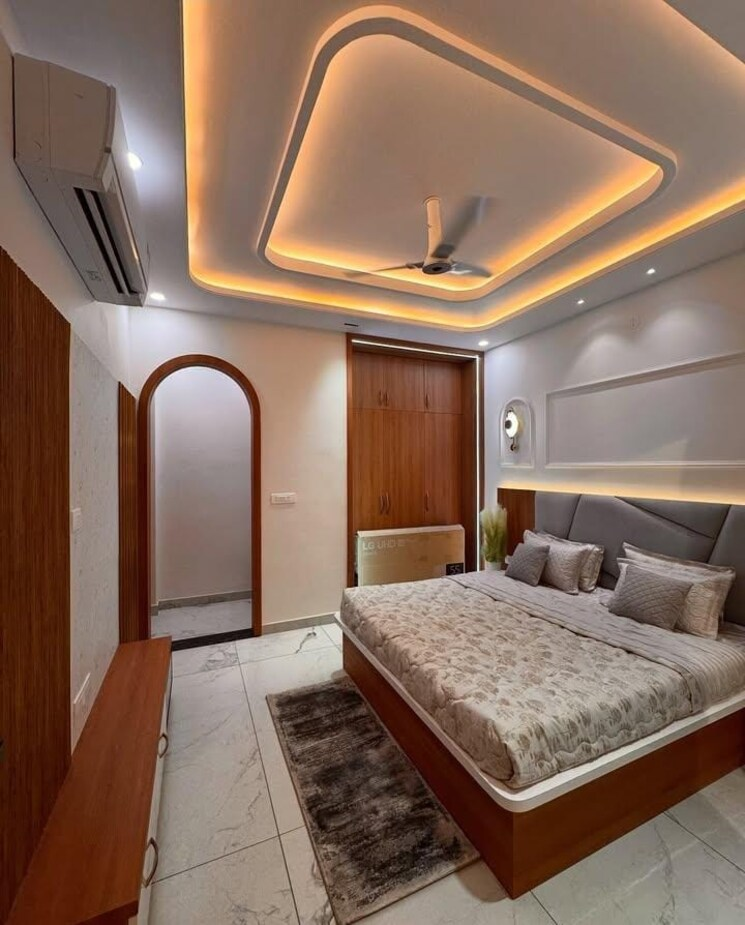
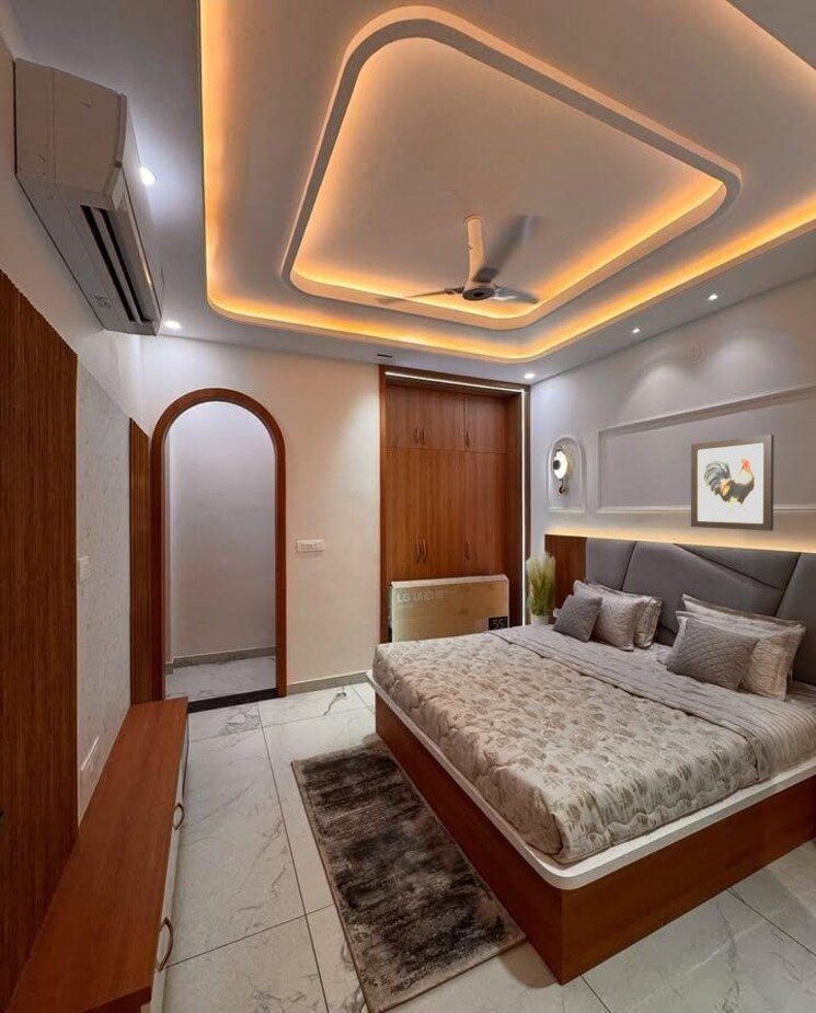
+ wall art (728, 484)
